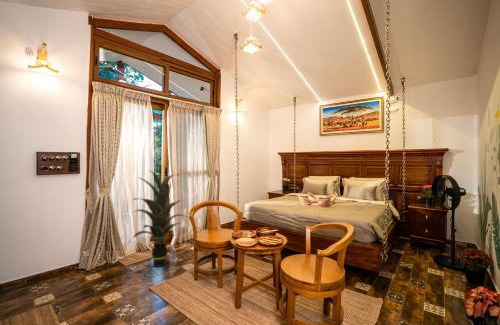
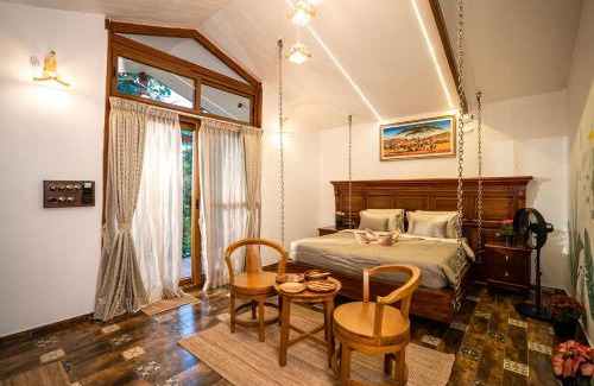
- indoor plant (156, 217)
